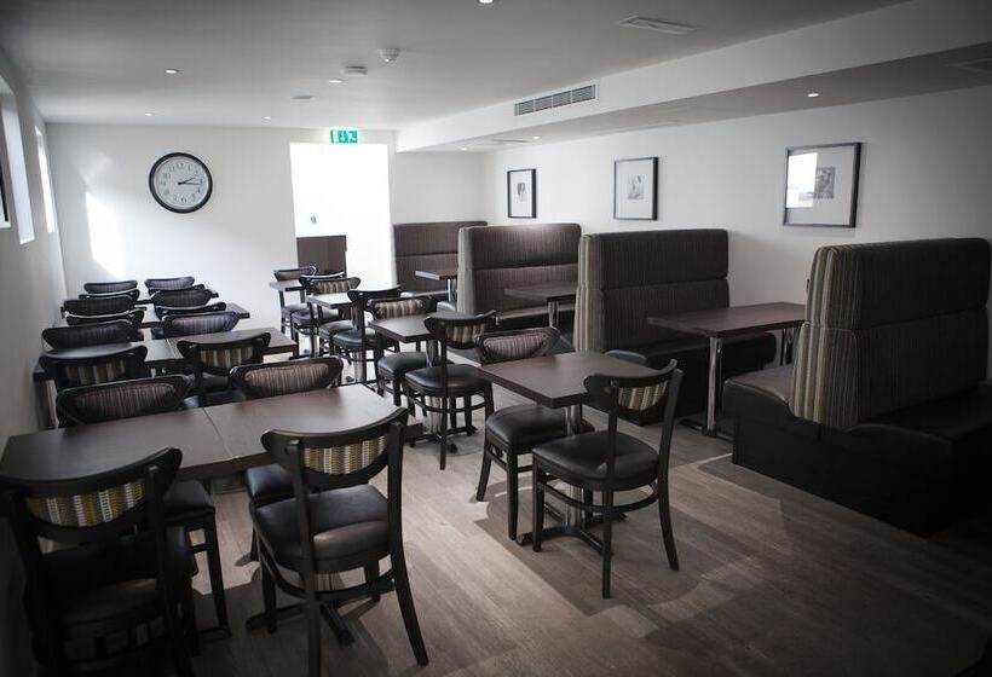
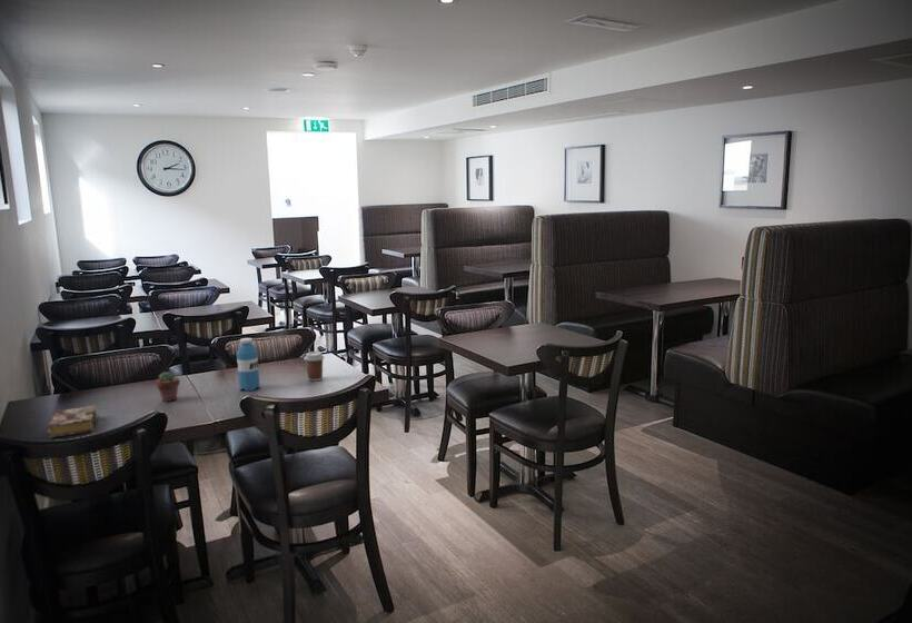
+ coffee cup (314, 366)
+ water bottle (247, 363)
+ book (73, 419)
+ potted succulent (168, 385)
